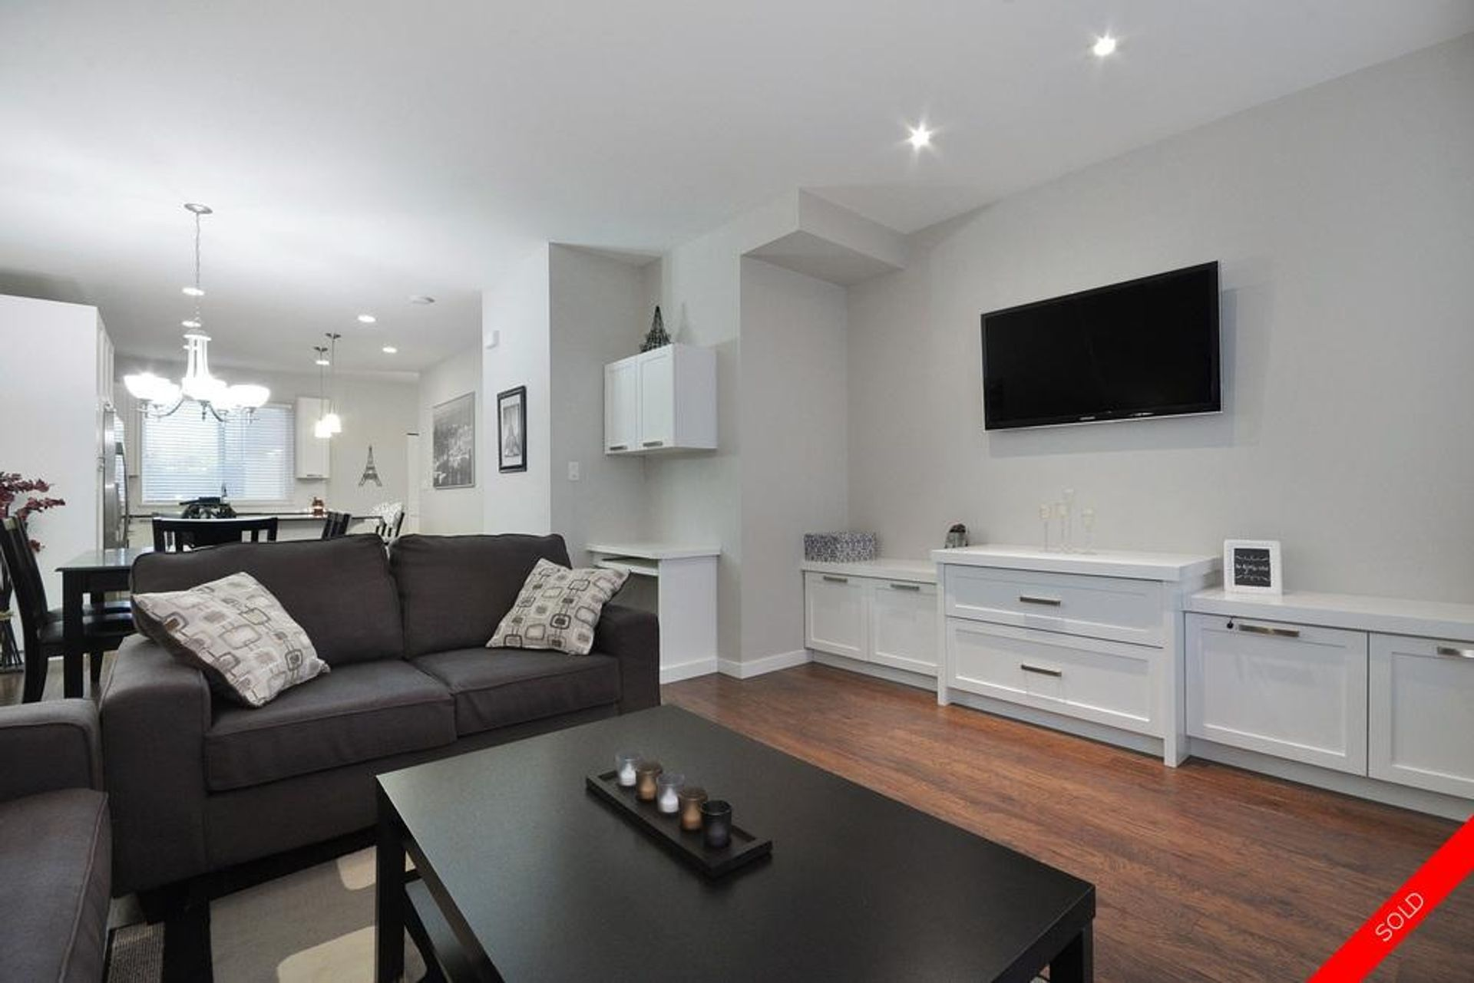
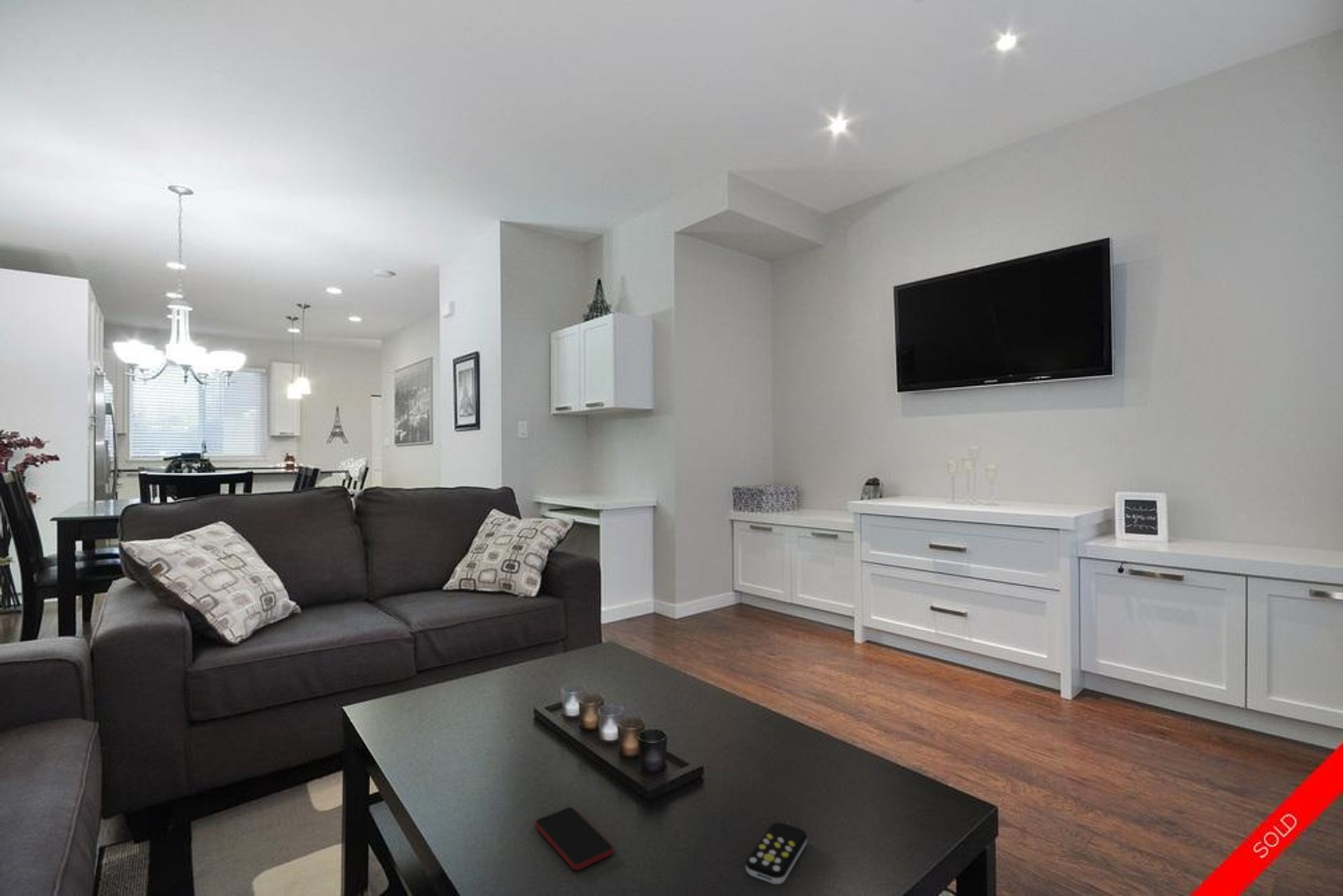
+ smartphone (573, 836)
+ remote control (777, 851)
